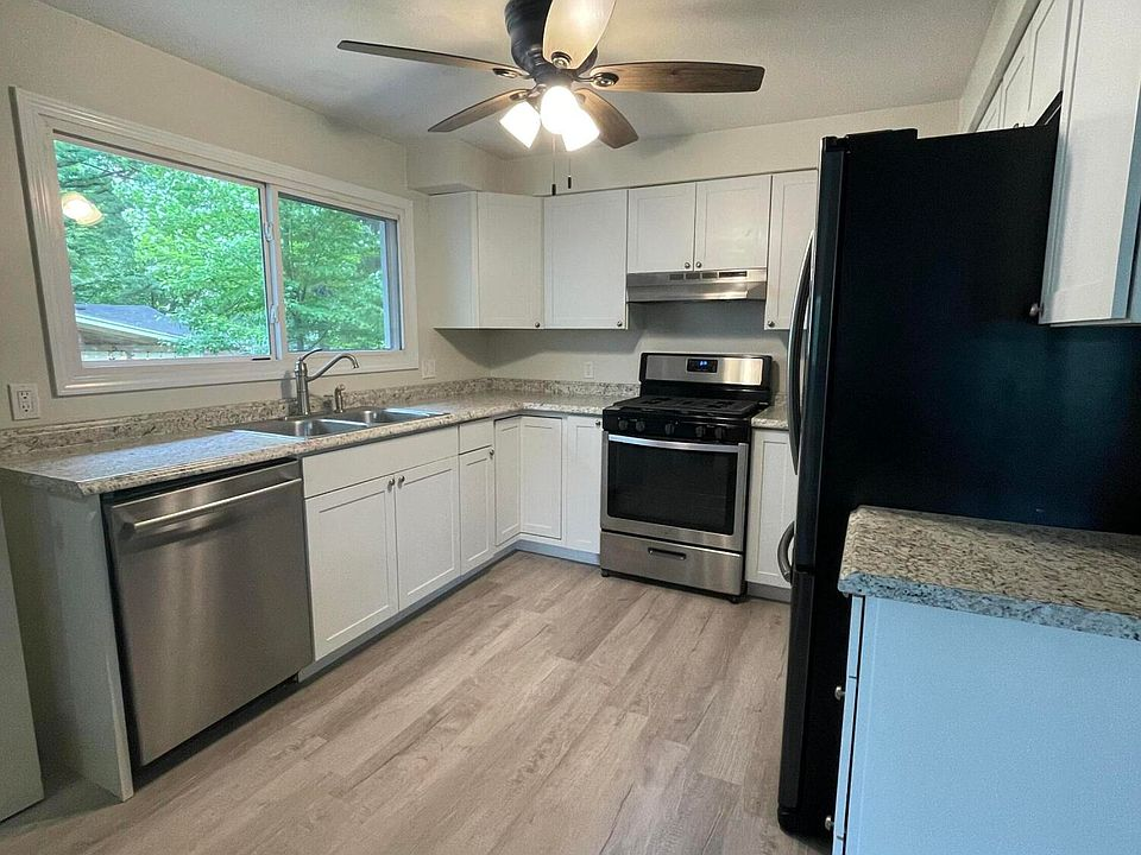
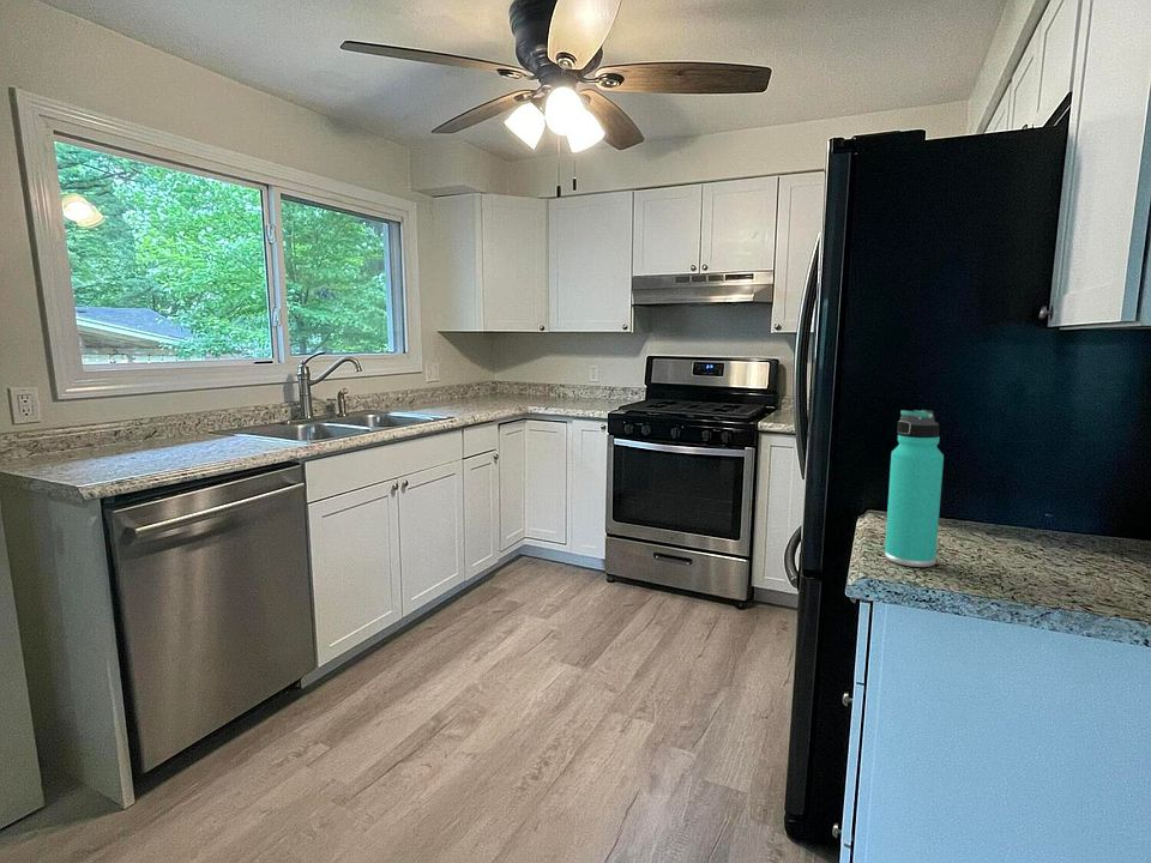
+ thermos bottle (914, 485)
